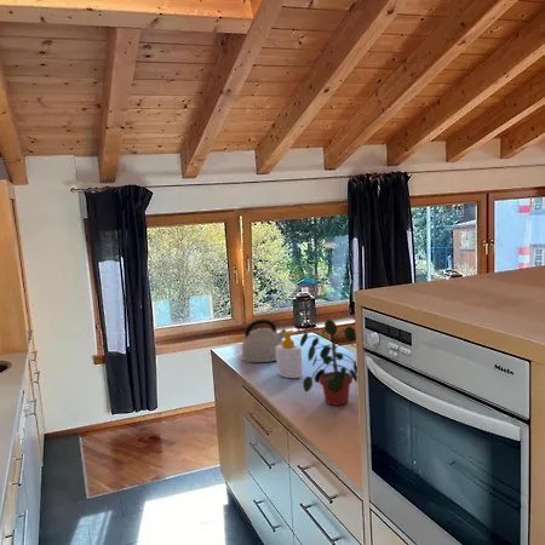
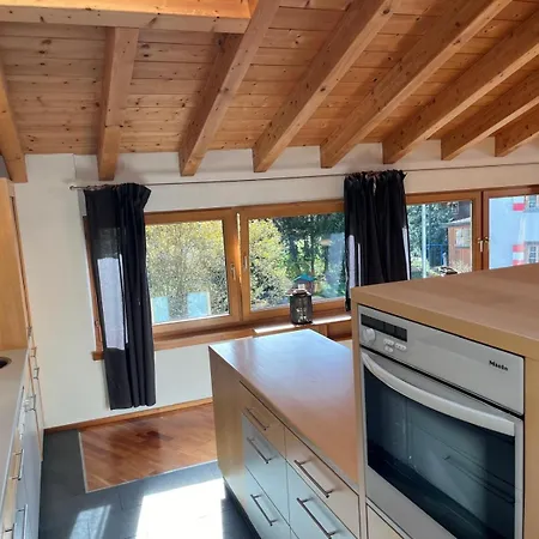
- potted plant (337, 358)
- kettle (264, 337)
- soap bottle (288, 354)
